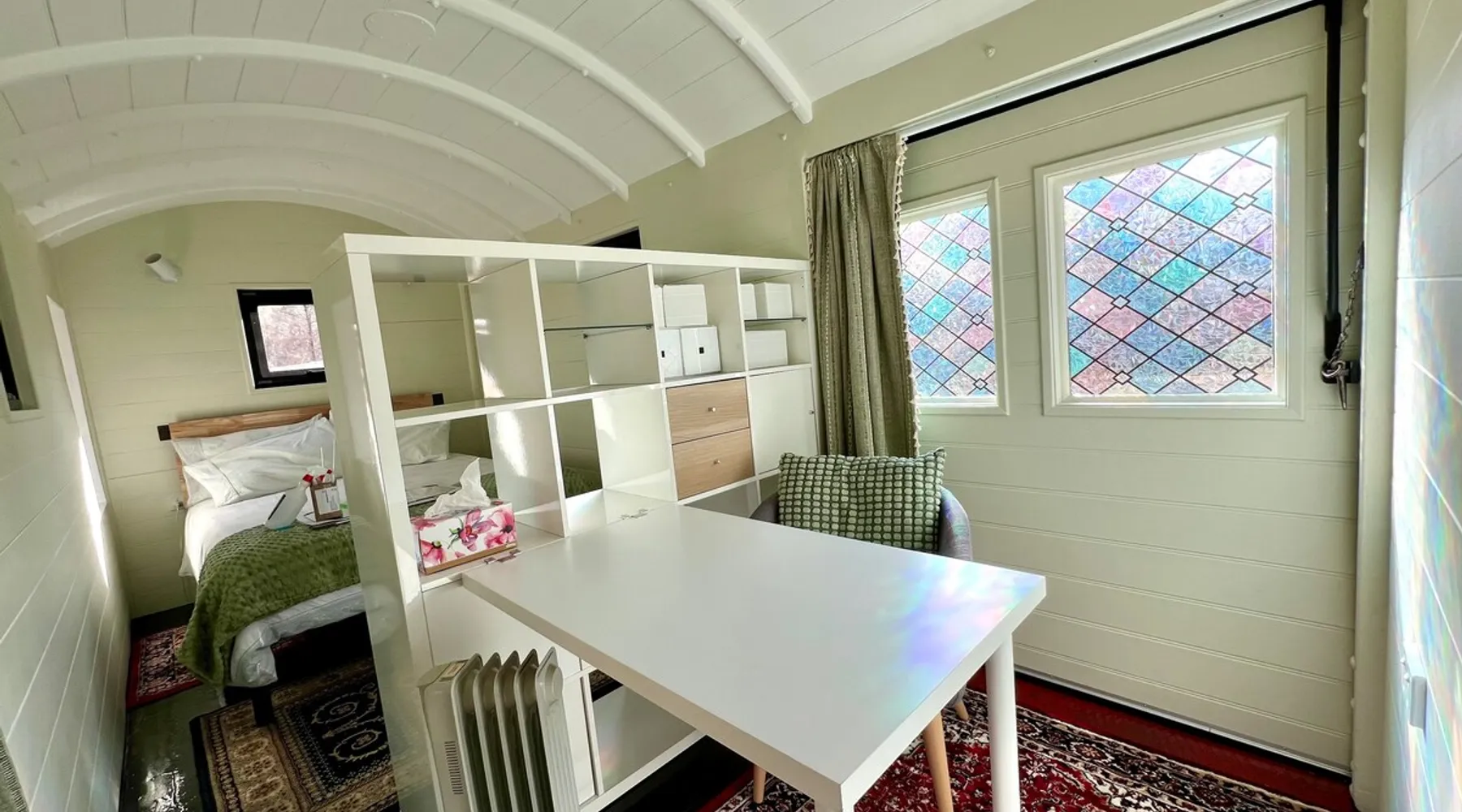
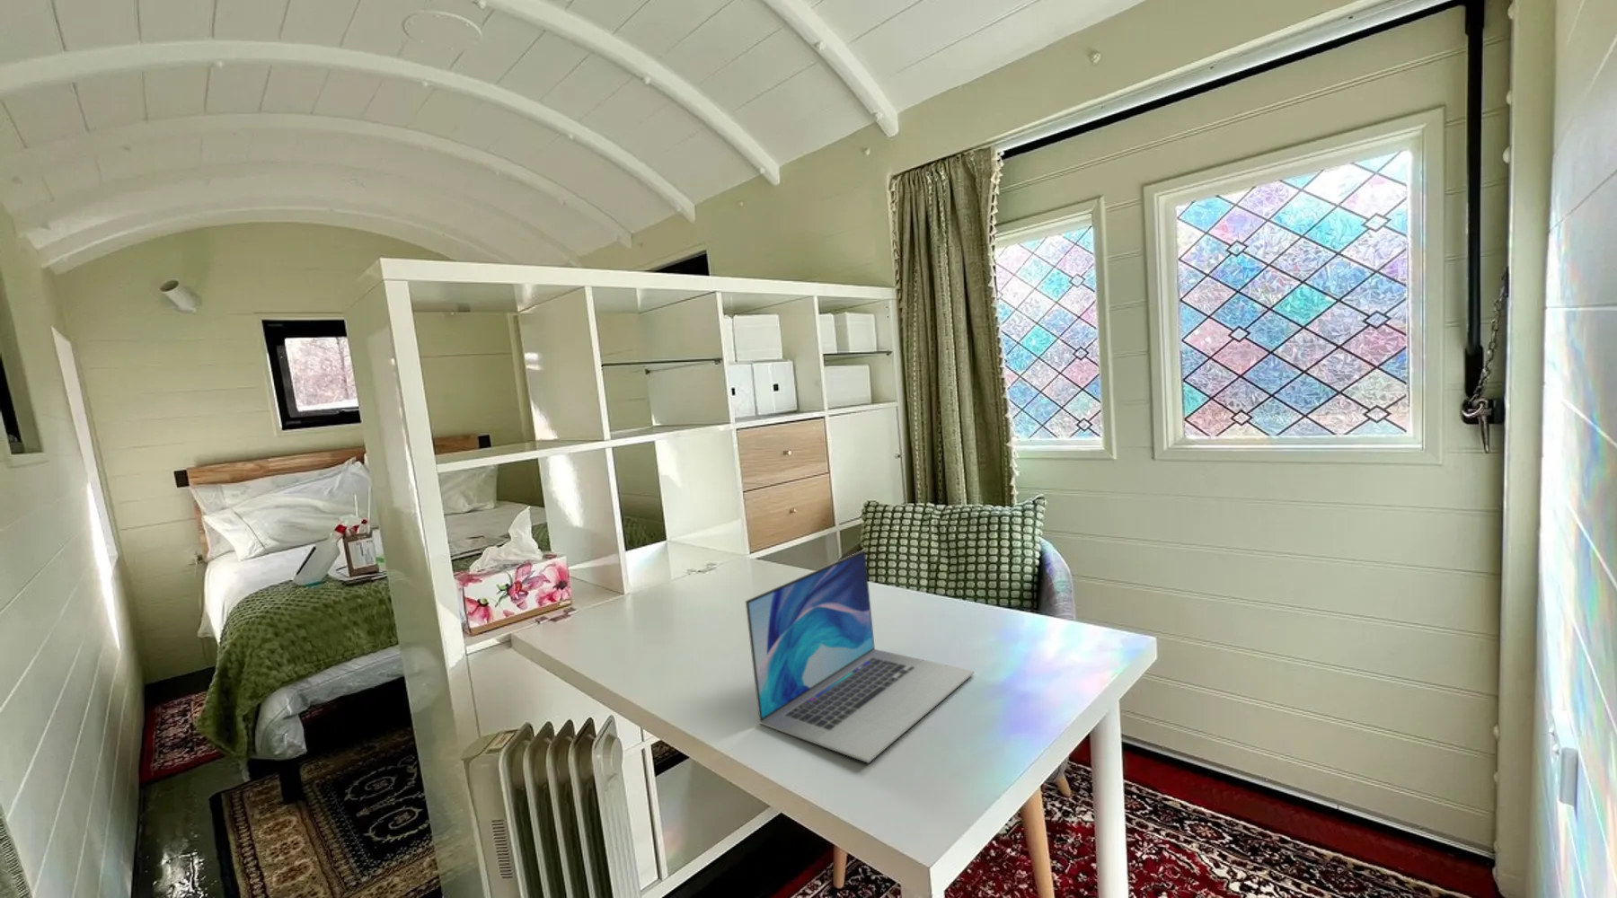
+ laptop (865, 638)
